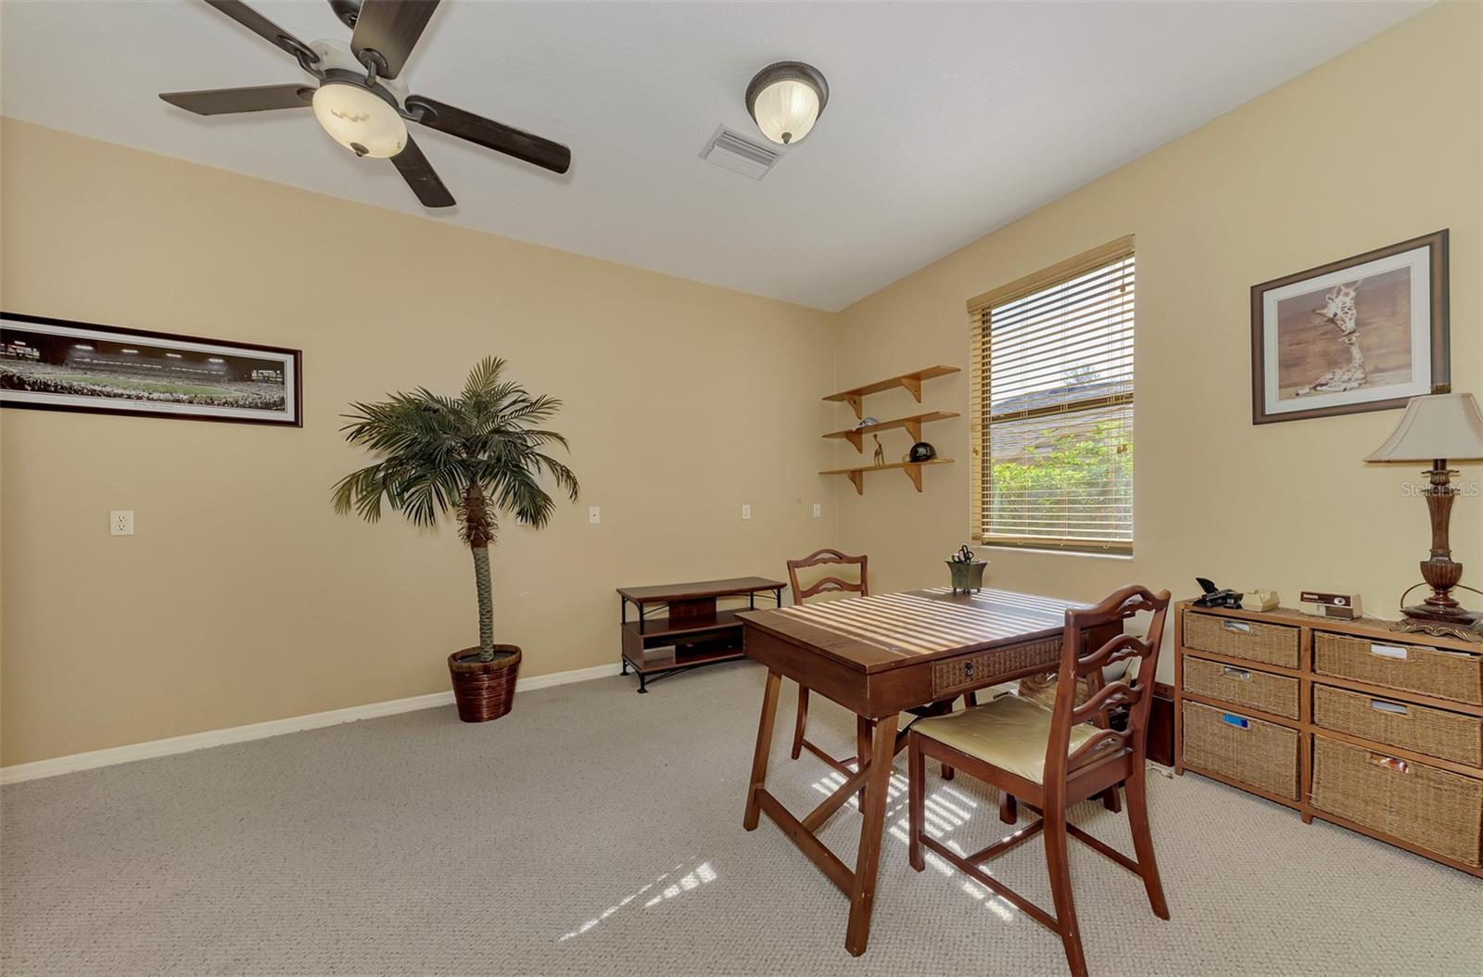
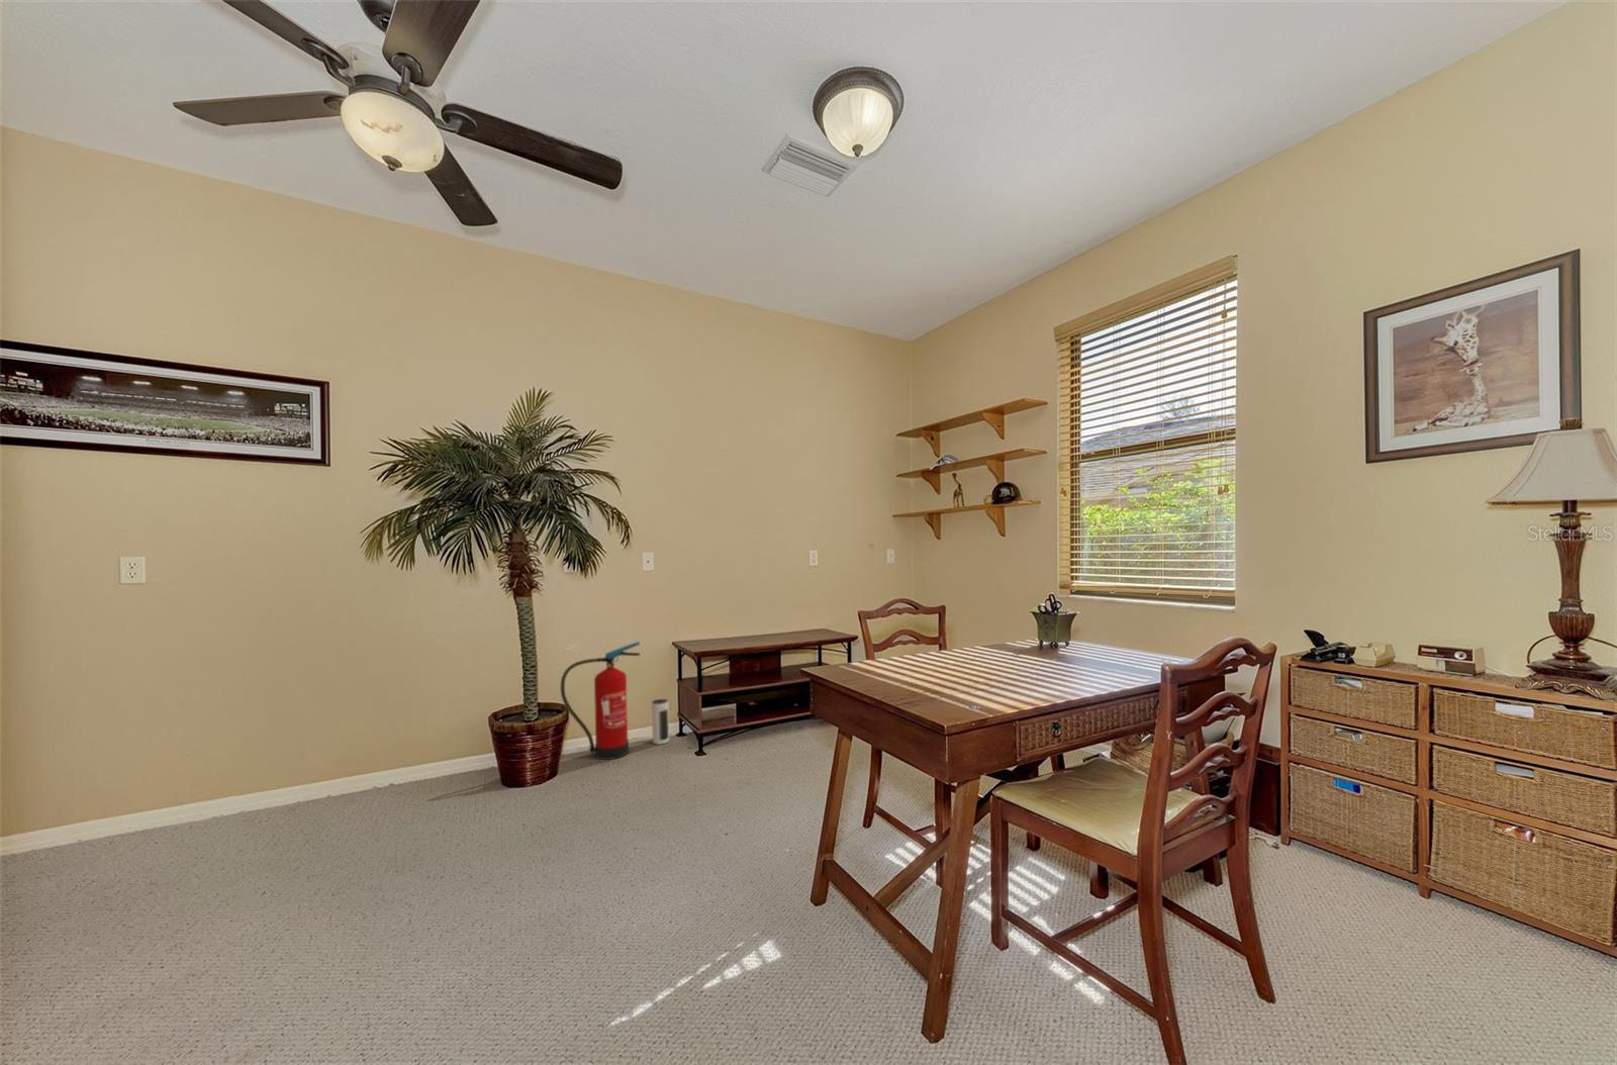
+ fire extinguisher (602, 700)
+ speaker (660, 720)
